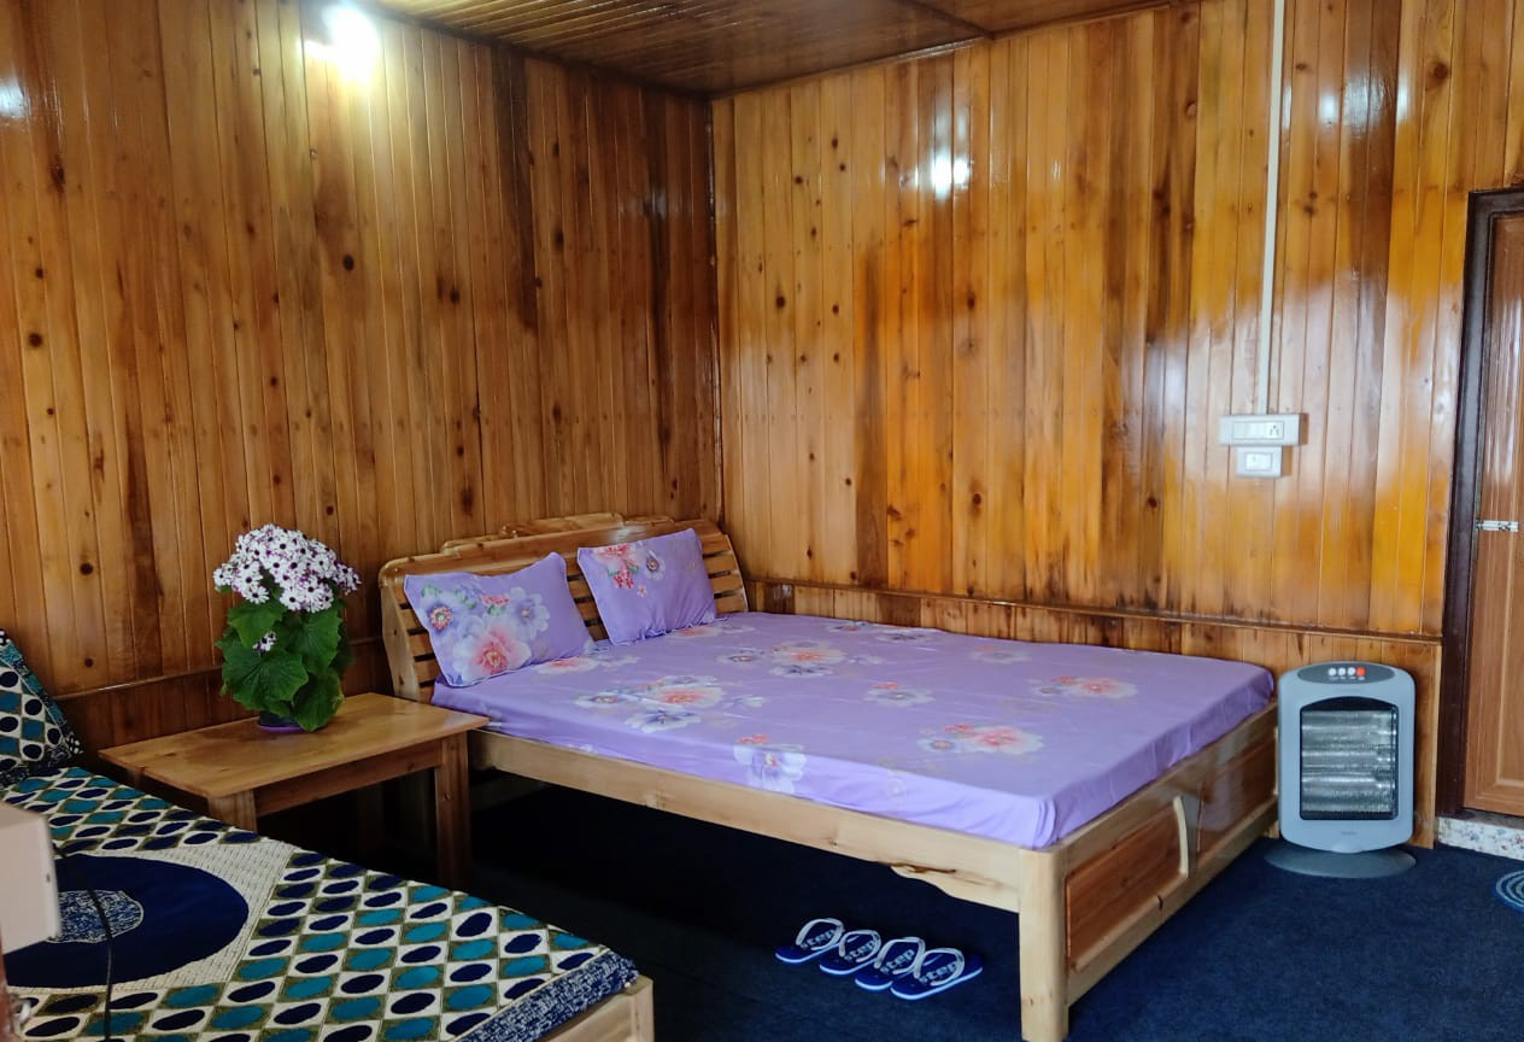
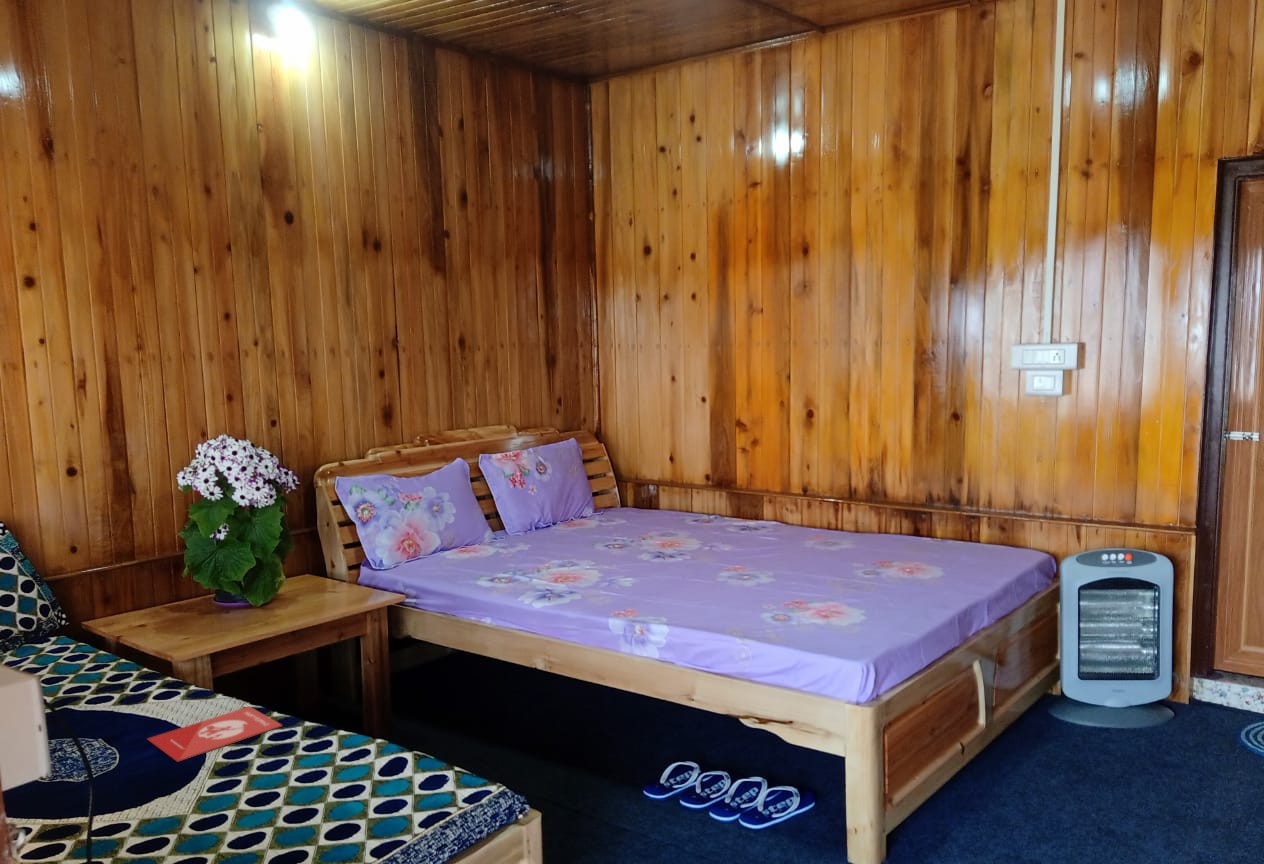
+ book (215, 731)
